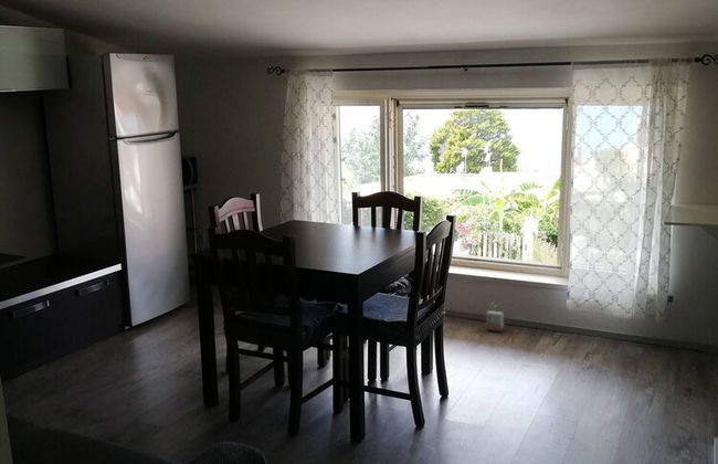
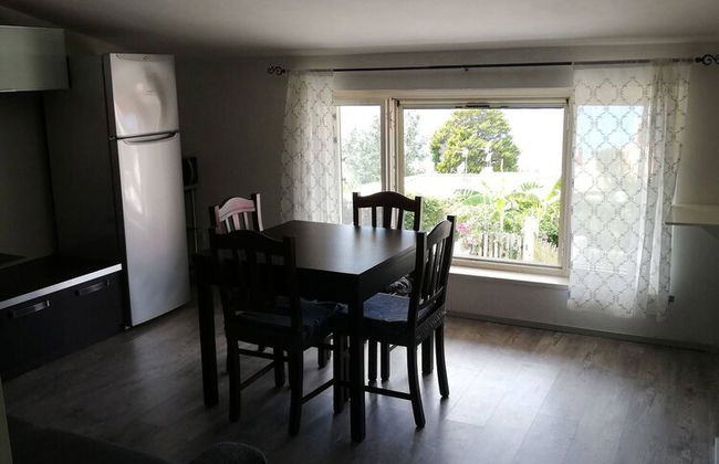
- potted plant (494, 315)
